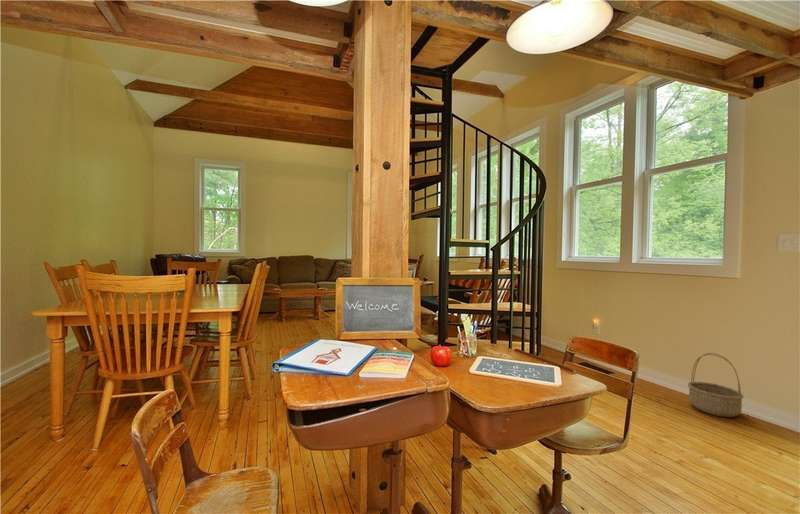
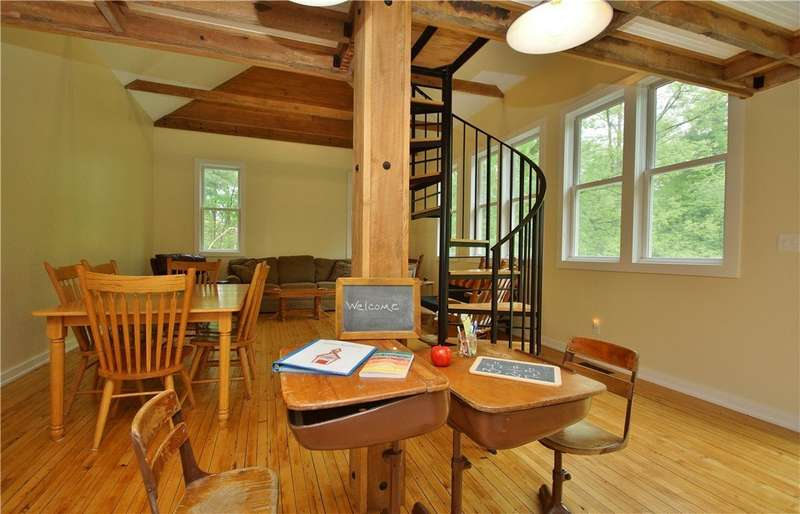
- basket (714, 384)
